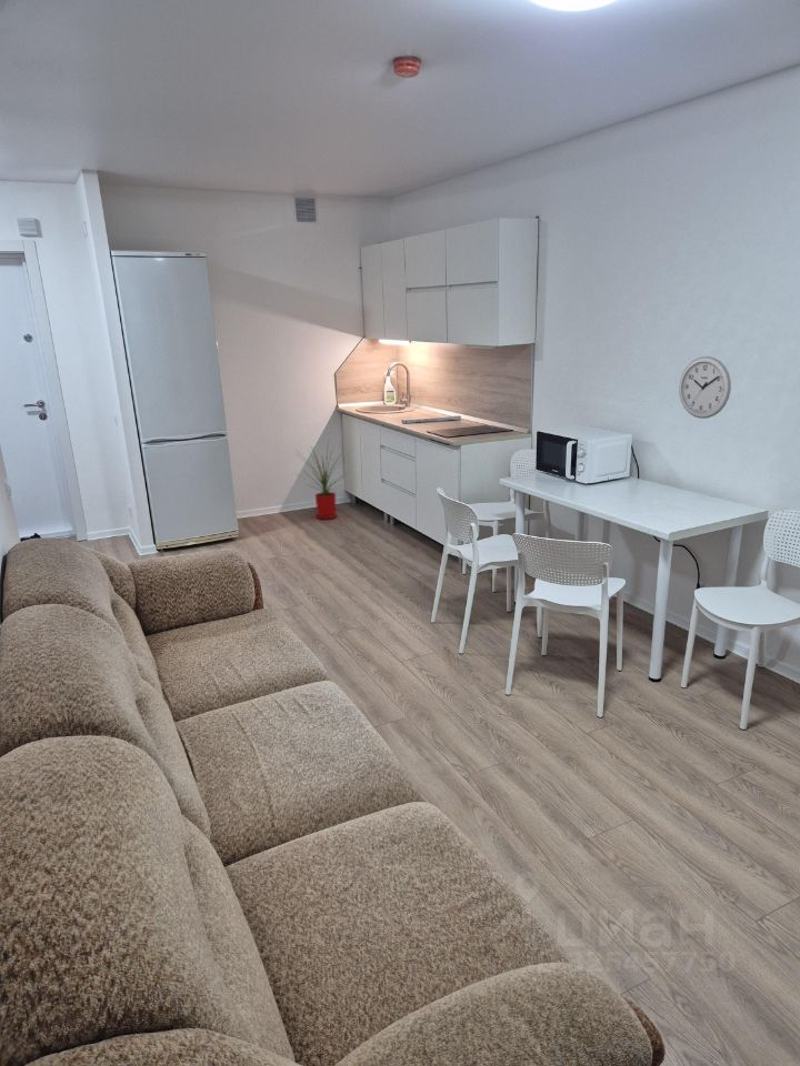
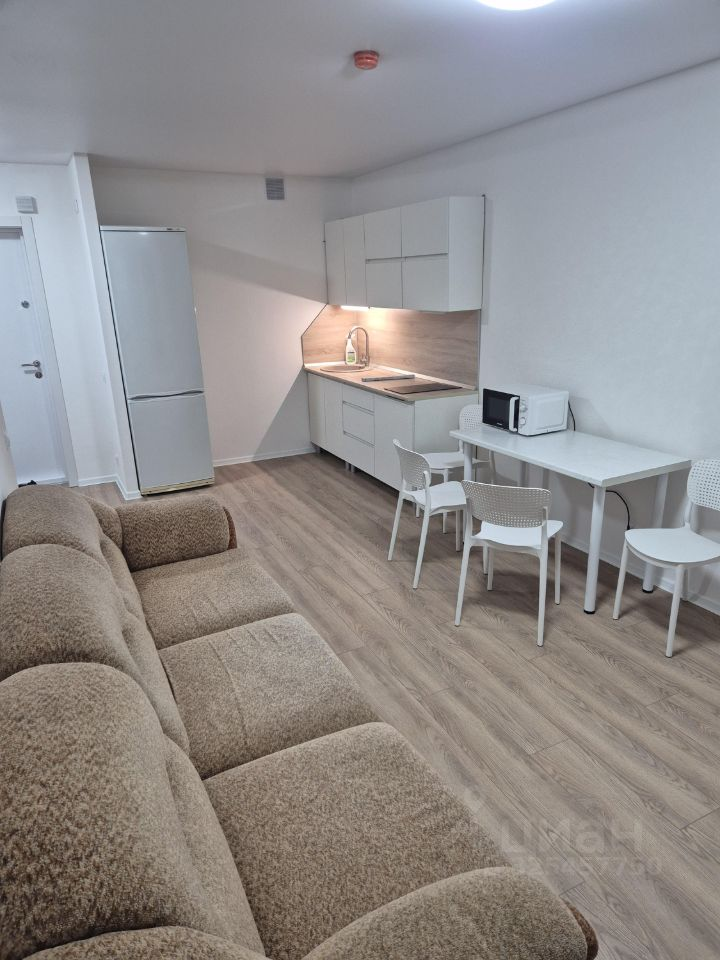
- wall clock (702, 388)
- house plant (323, 480)
